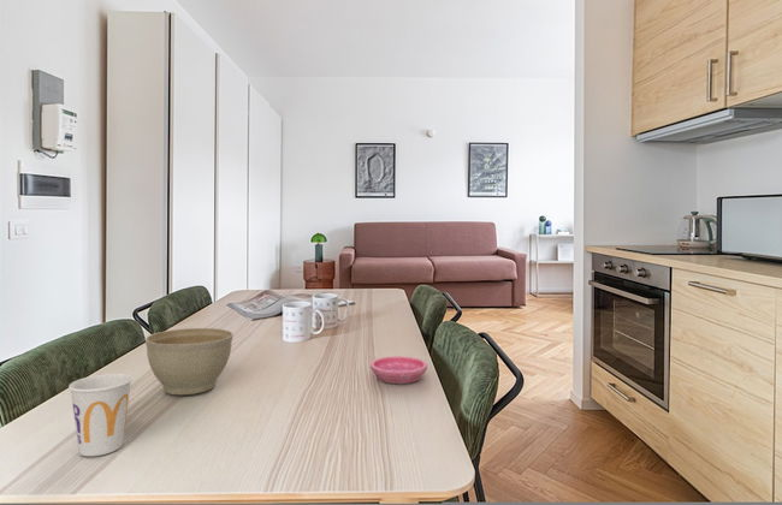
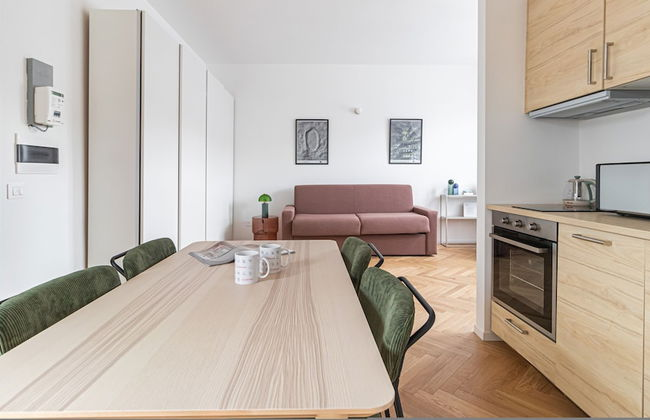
- planter bowl (190, 361)
- saucer (398, 369)
- cup (101, 414)
